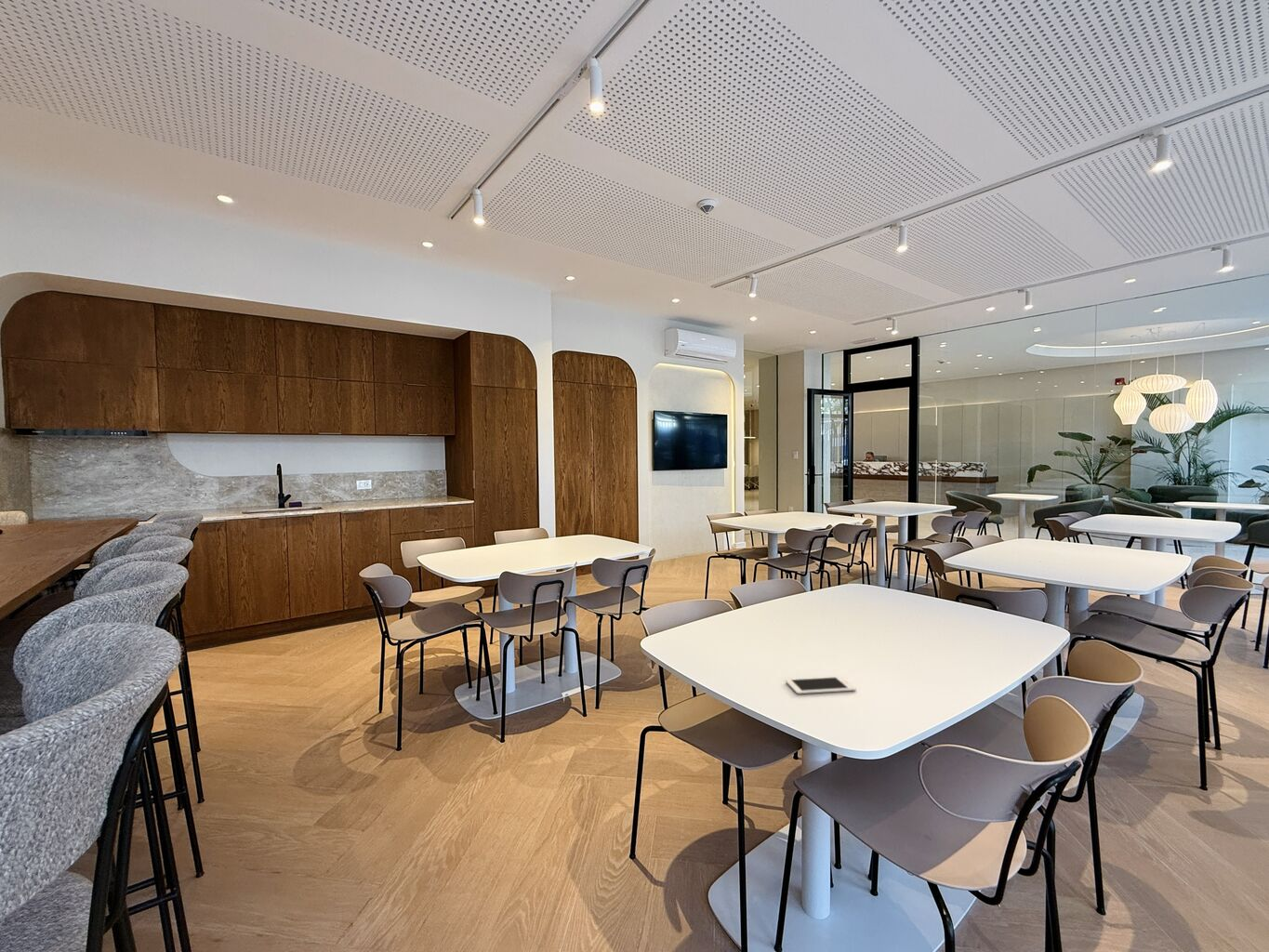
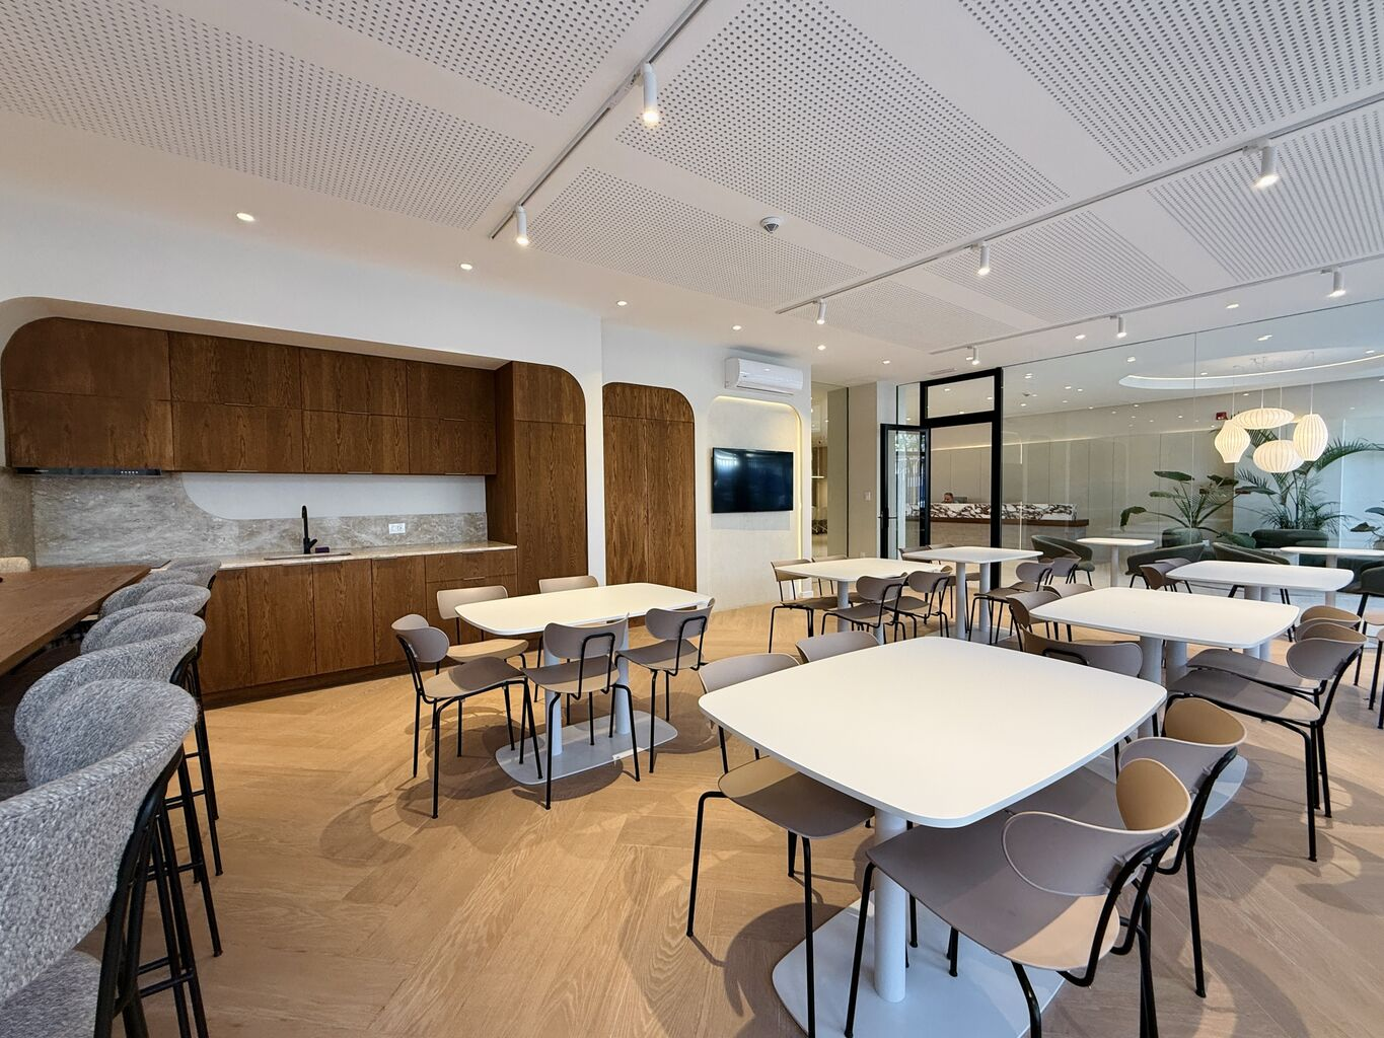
- cell phone (820, 684)
